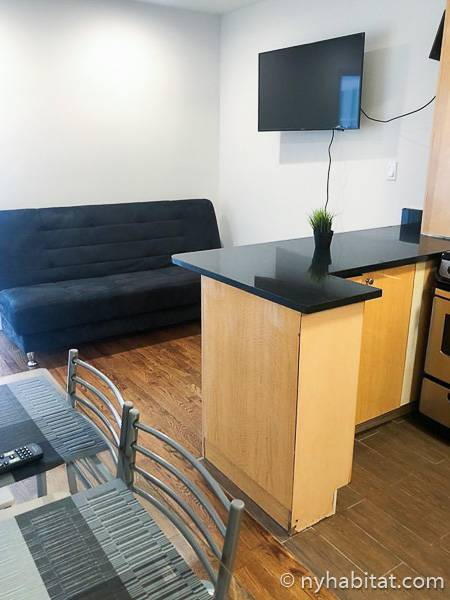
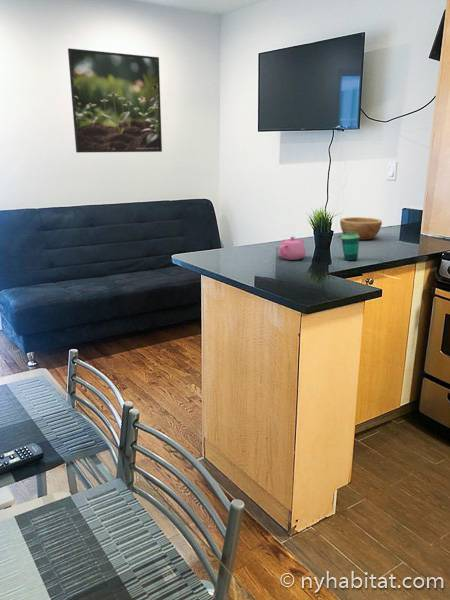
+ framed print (118, 103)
+ bowl (360, 228)
+ cup (349, 246)
+ teapot (292, 247)
